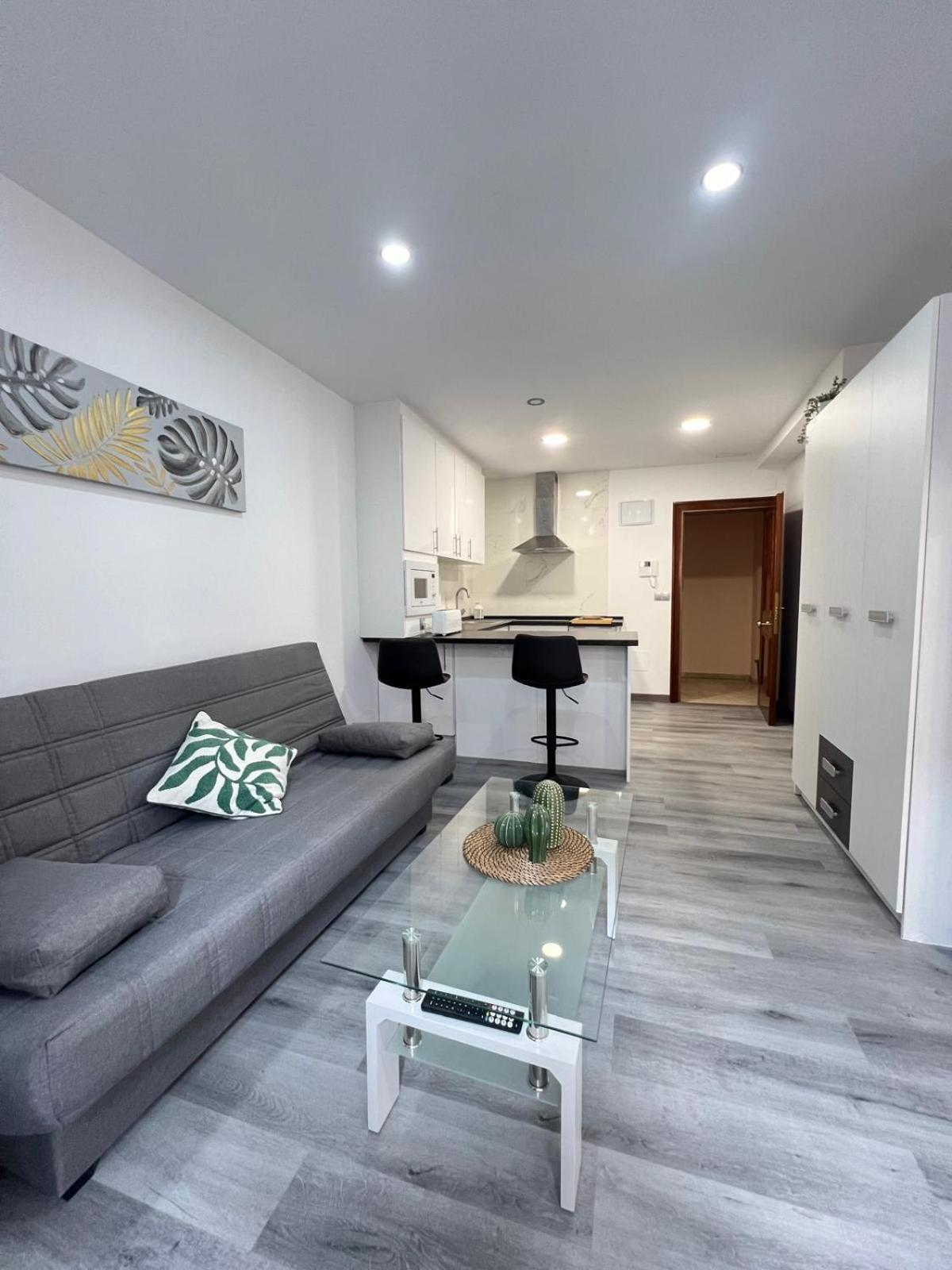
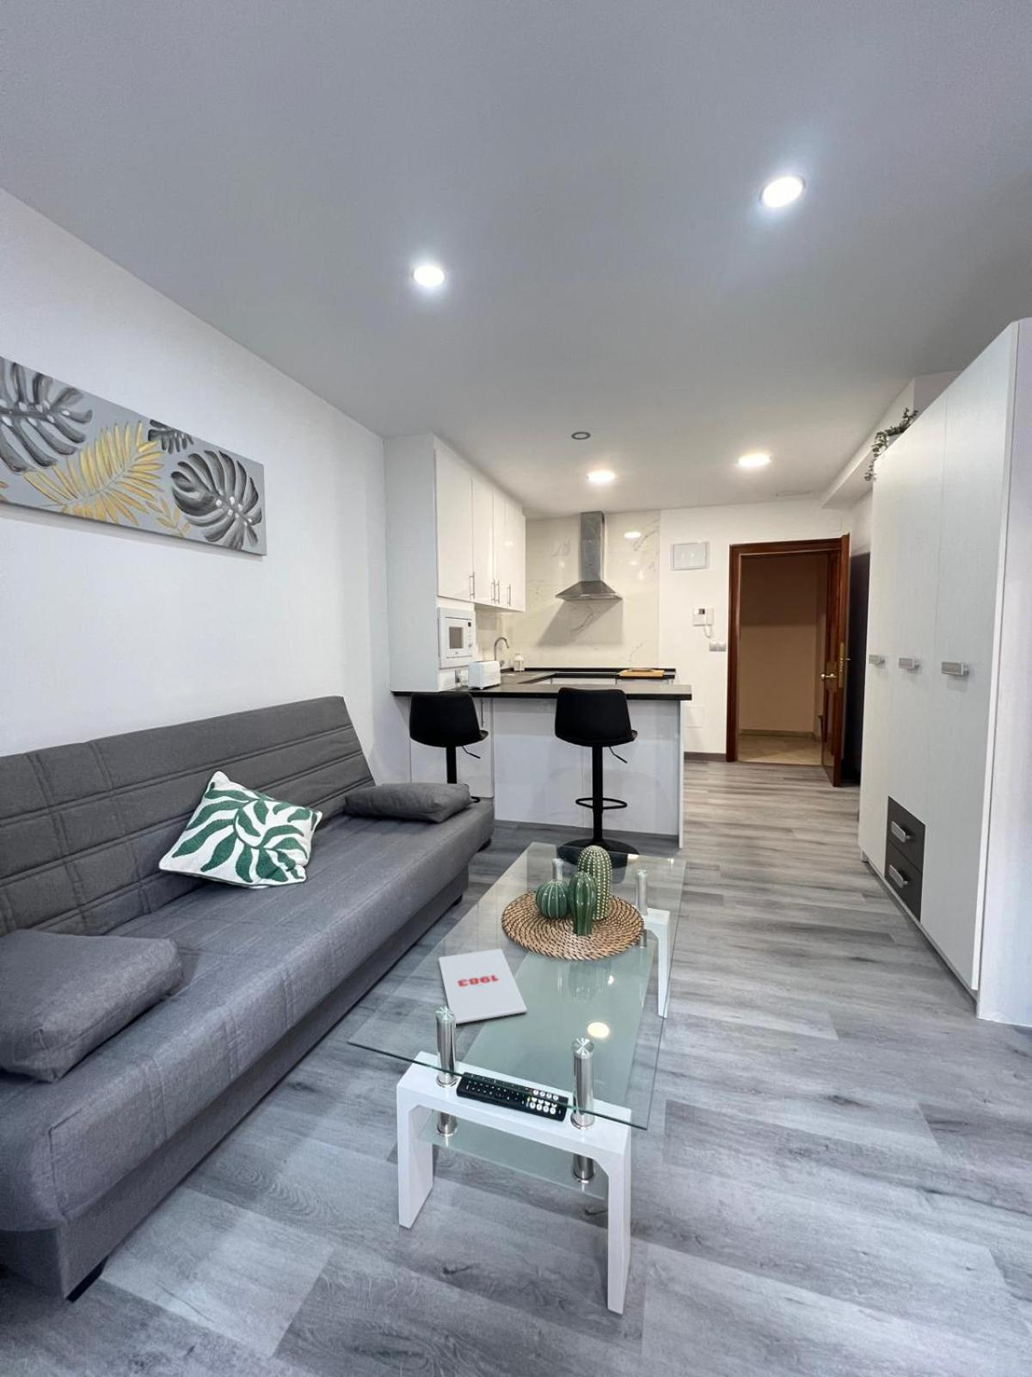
+ magazine (479, 982)
